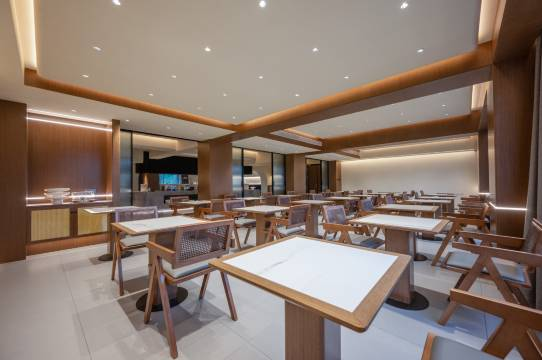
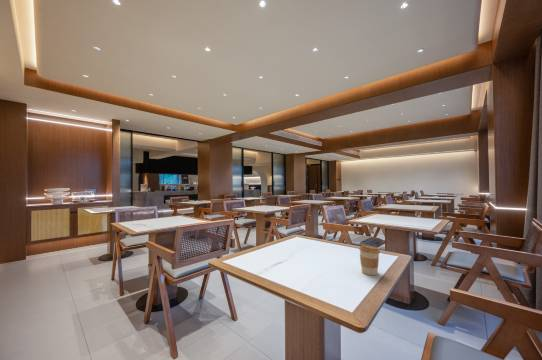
+ coffee cup (369, 258)
